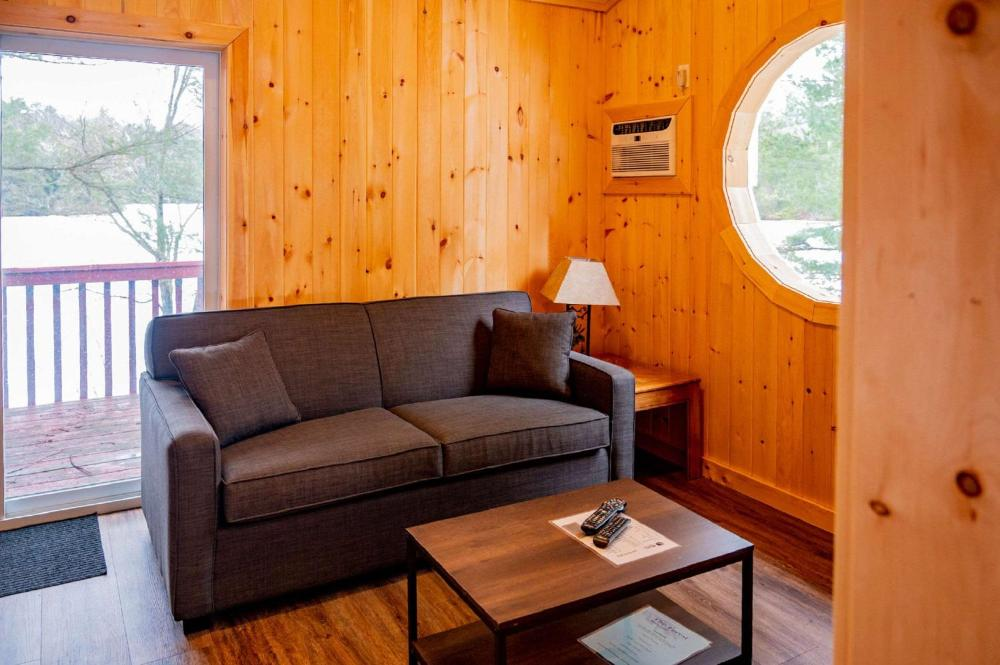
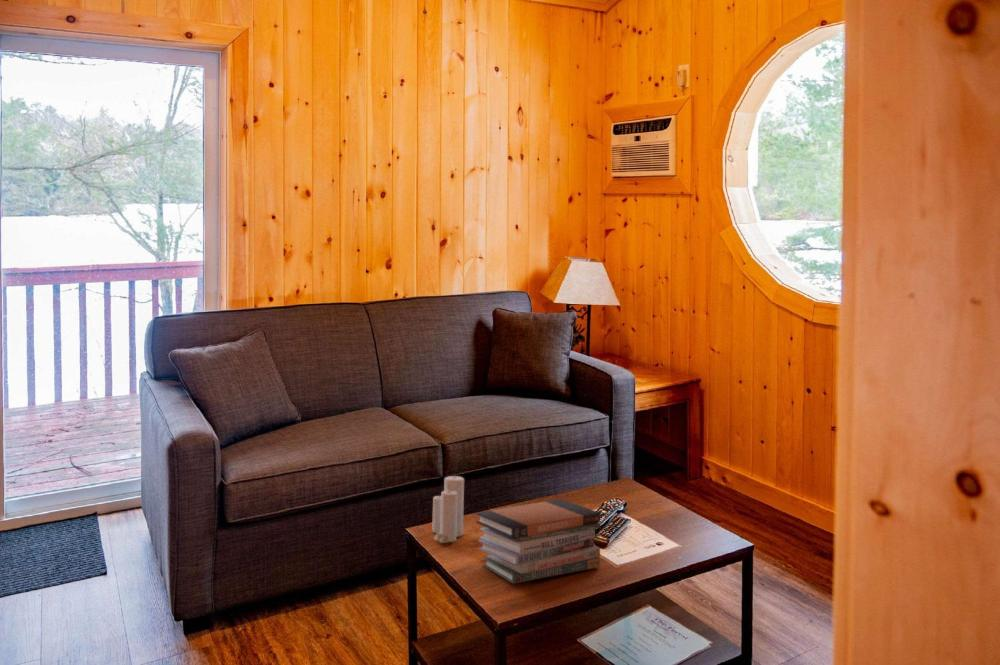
+ book stack (538, 539)
+ candle (447, 503)
